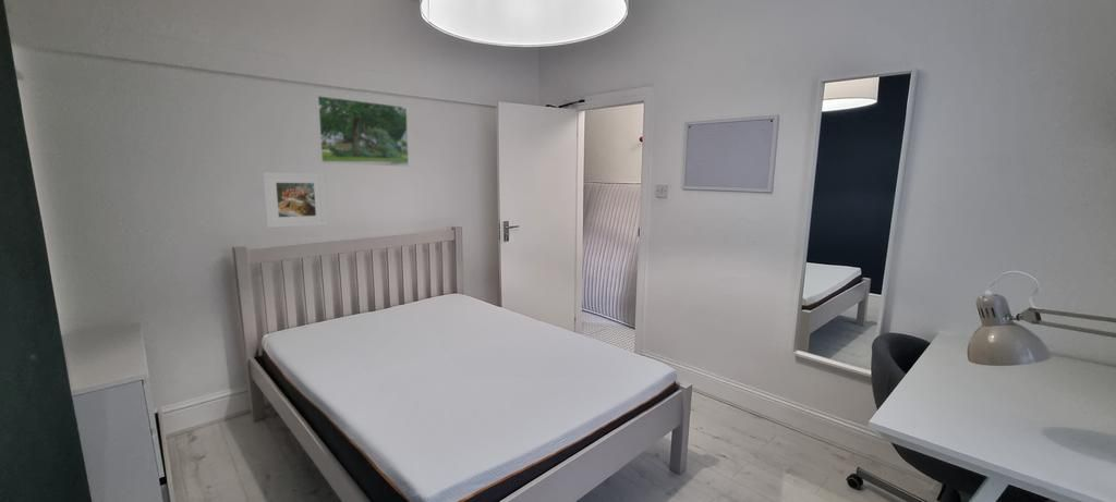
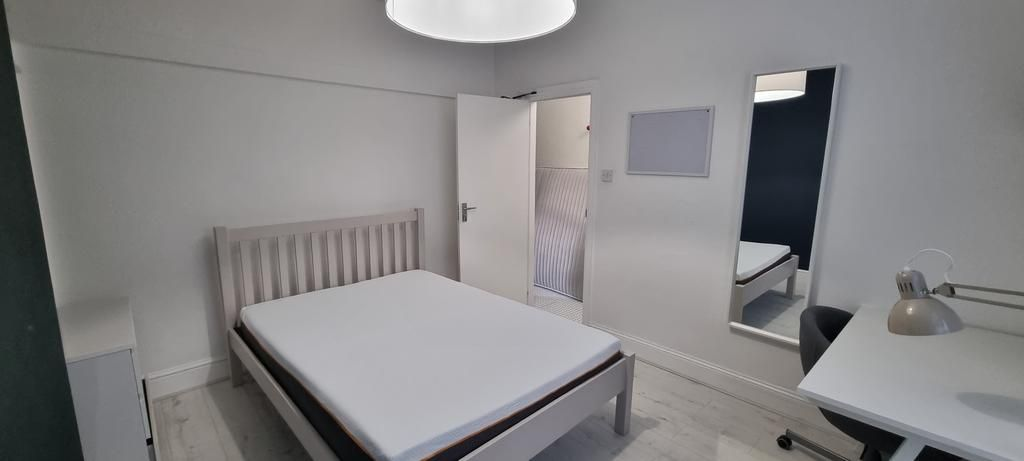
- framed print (295, 199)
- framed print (365, 133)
